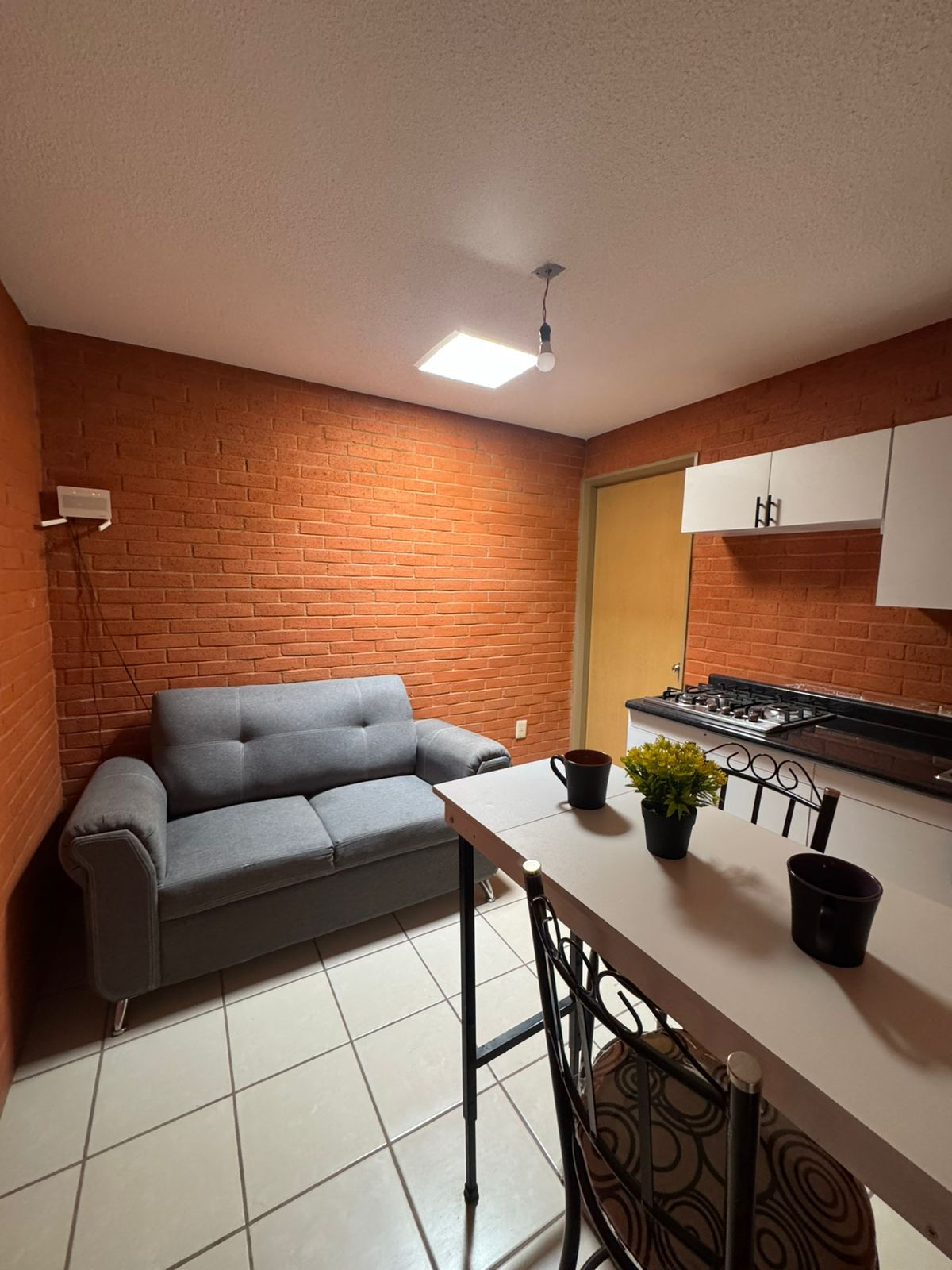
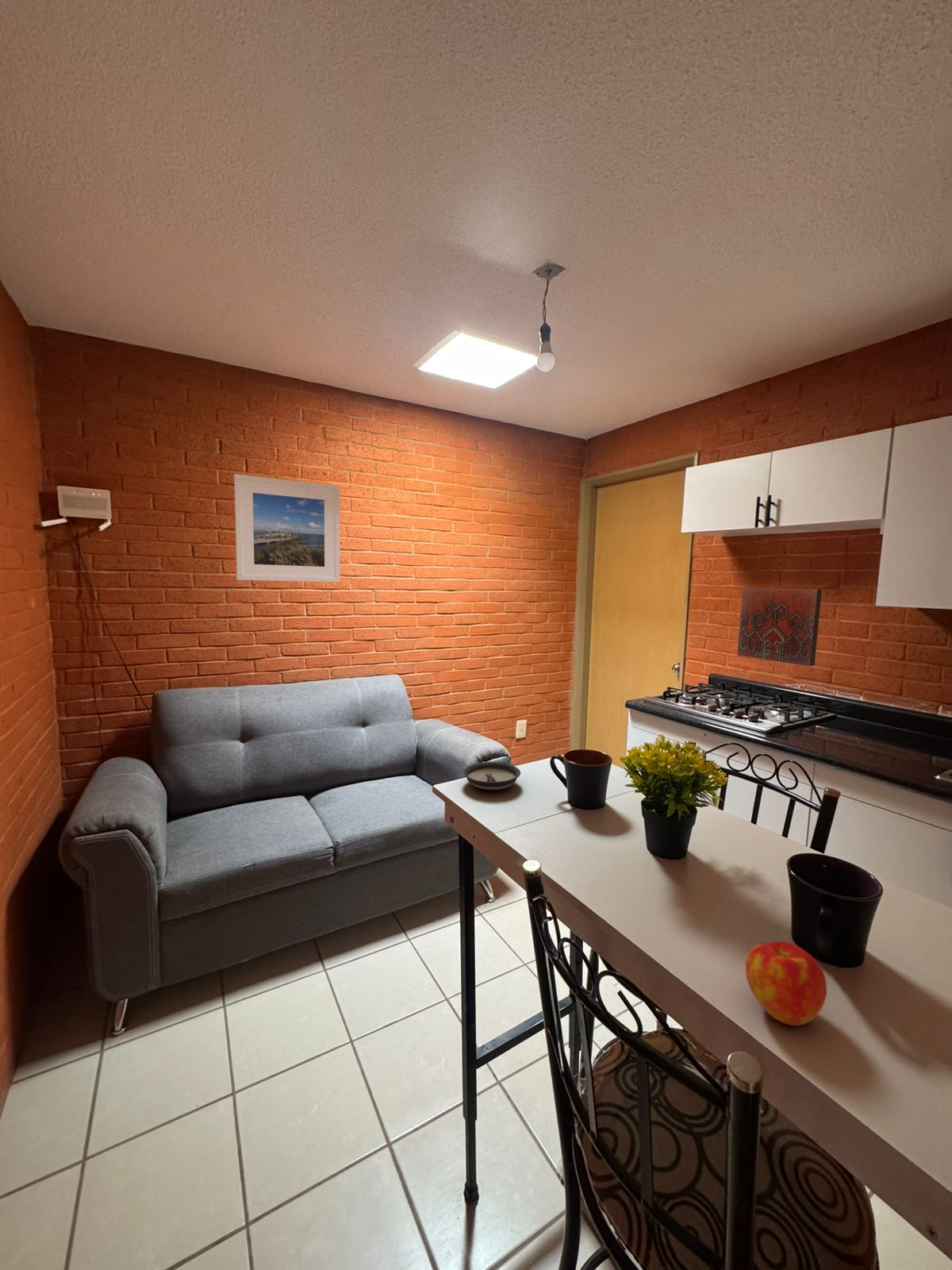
+ saucer (491, 778)
+ apple (784, 979)
+ decorative tile (777, 624)
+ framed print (290, 531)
